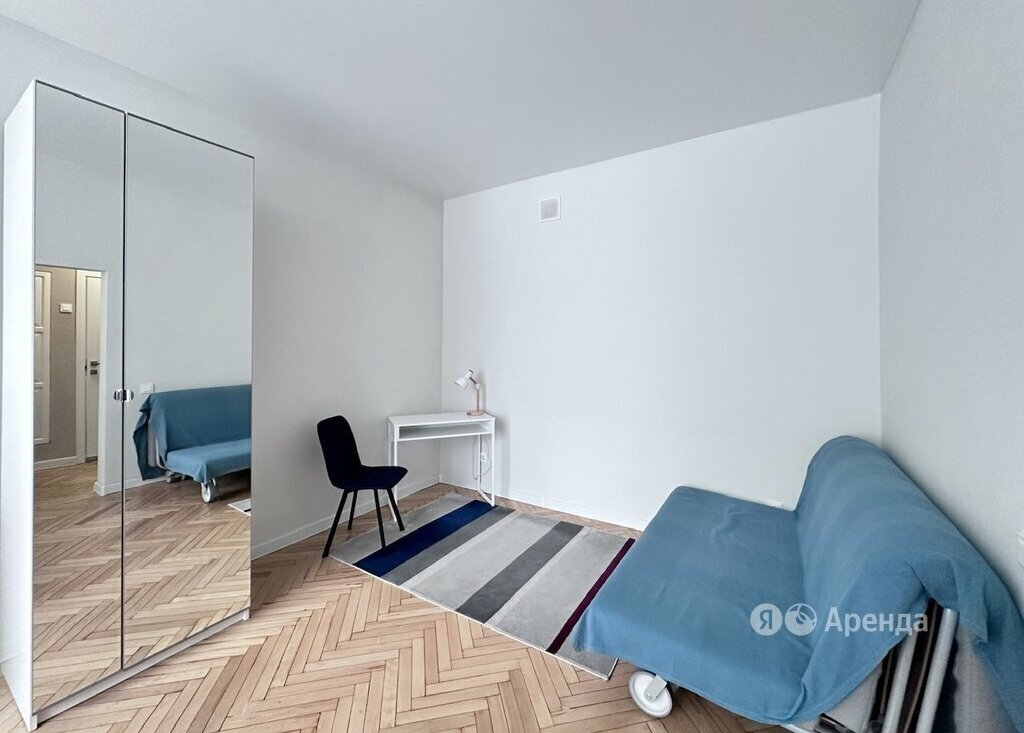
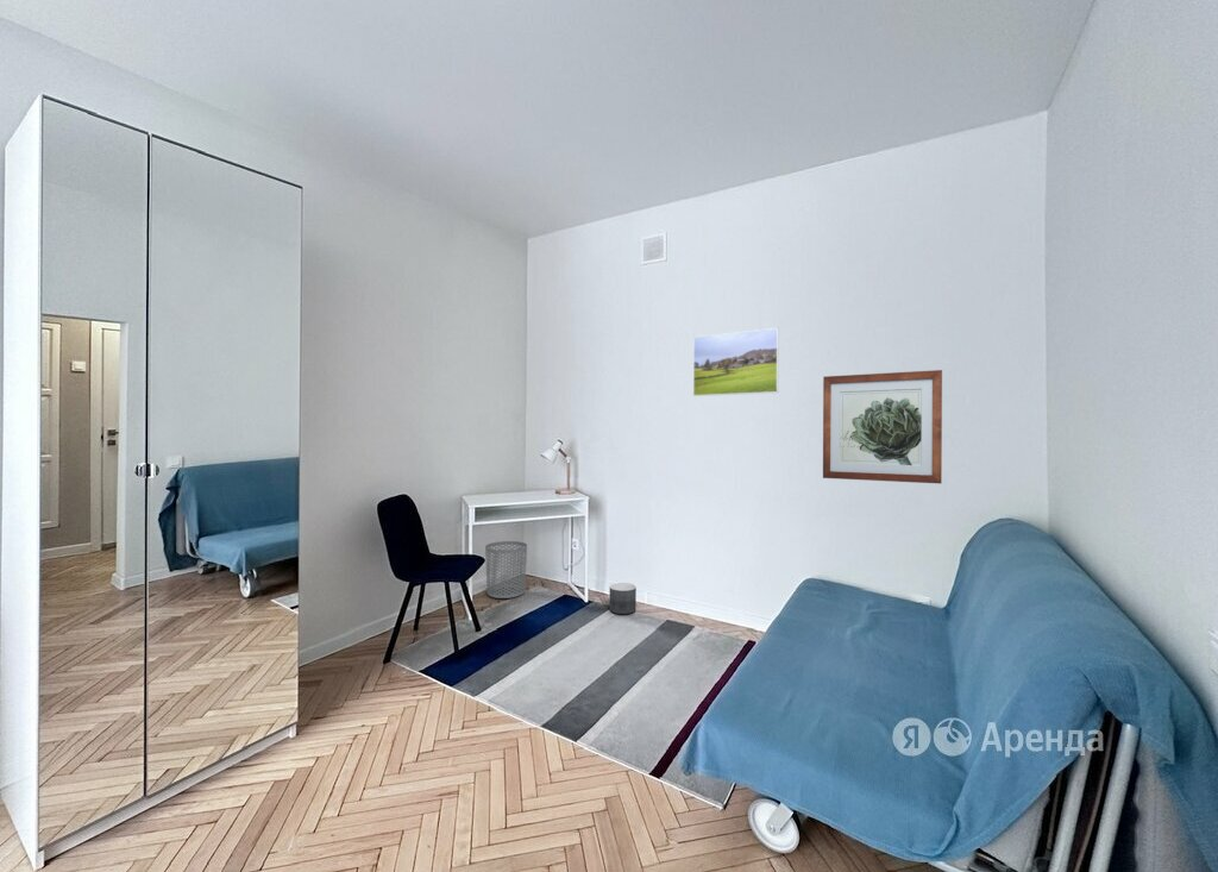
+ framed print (734, 363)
+ planter (622, 597)
+ wall art (879, 427)
+ waste bin (507, 569)
